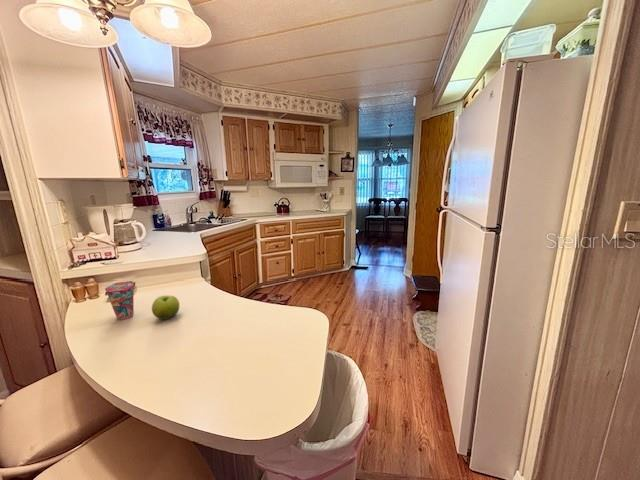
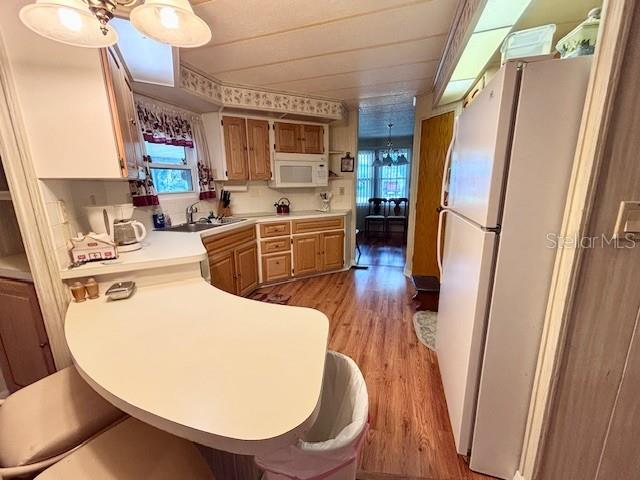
- cup (123, 301)
- fruit (165, 306)
